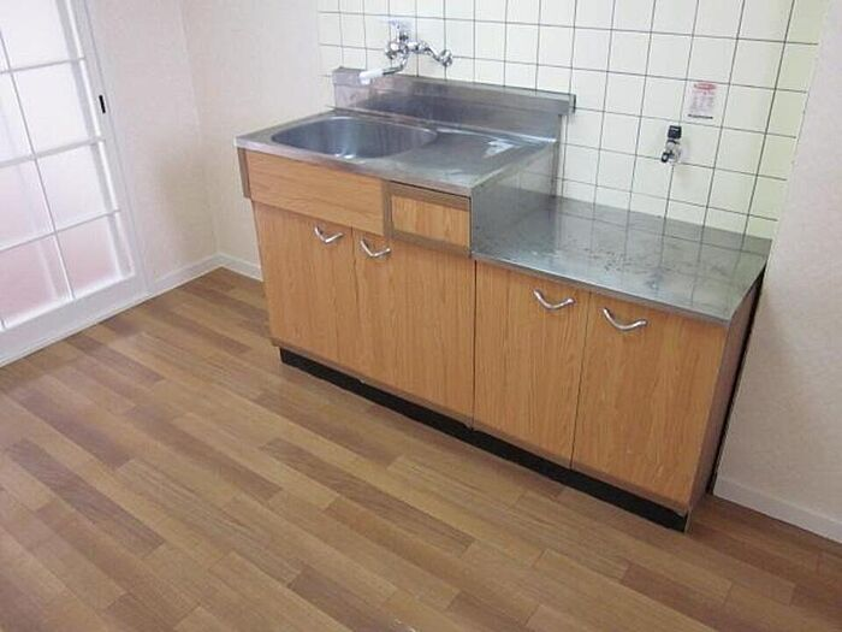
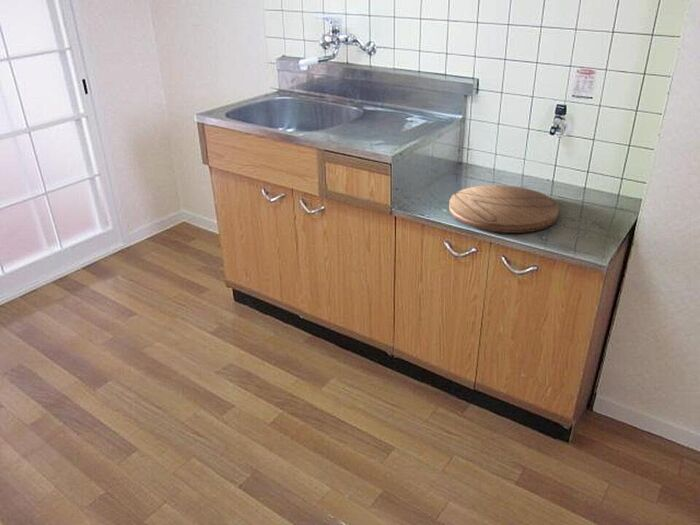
+ cutting board (502, 207)
